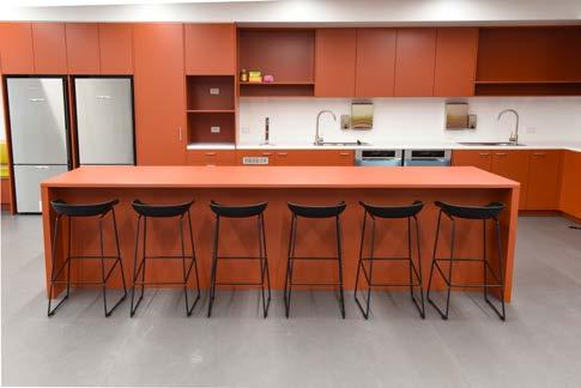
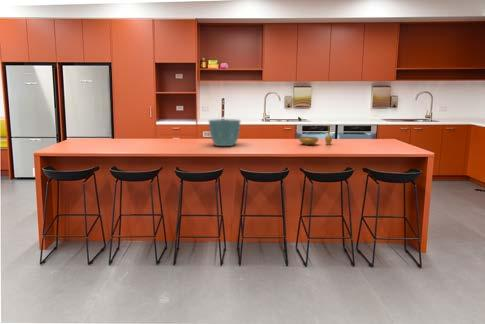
+ flower pot (224, 132)
+ decorative bowl (315, 137)
